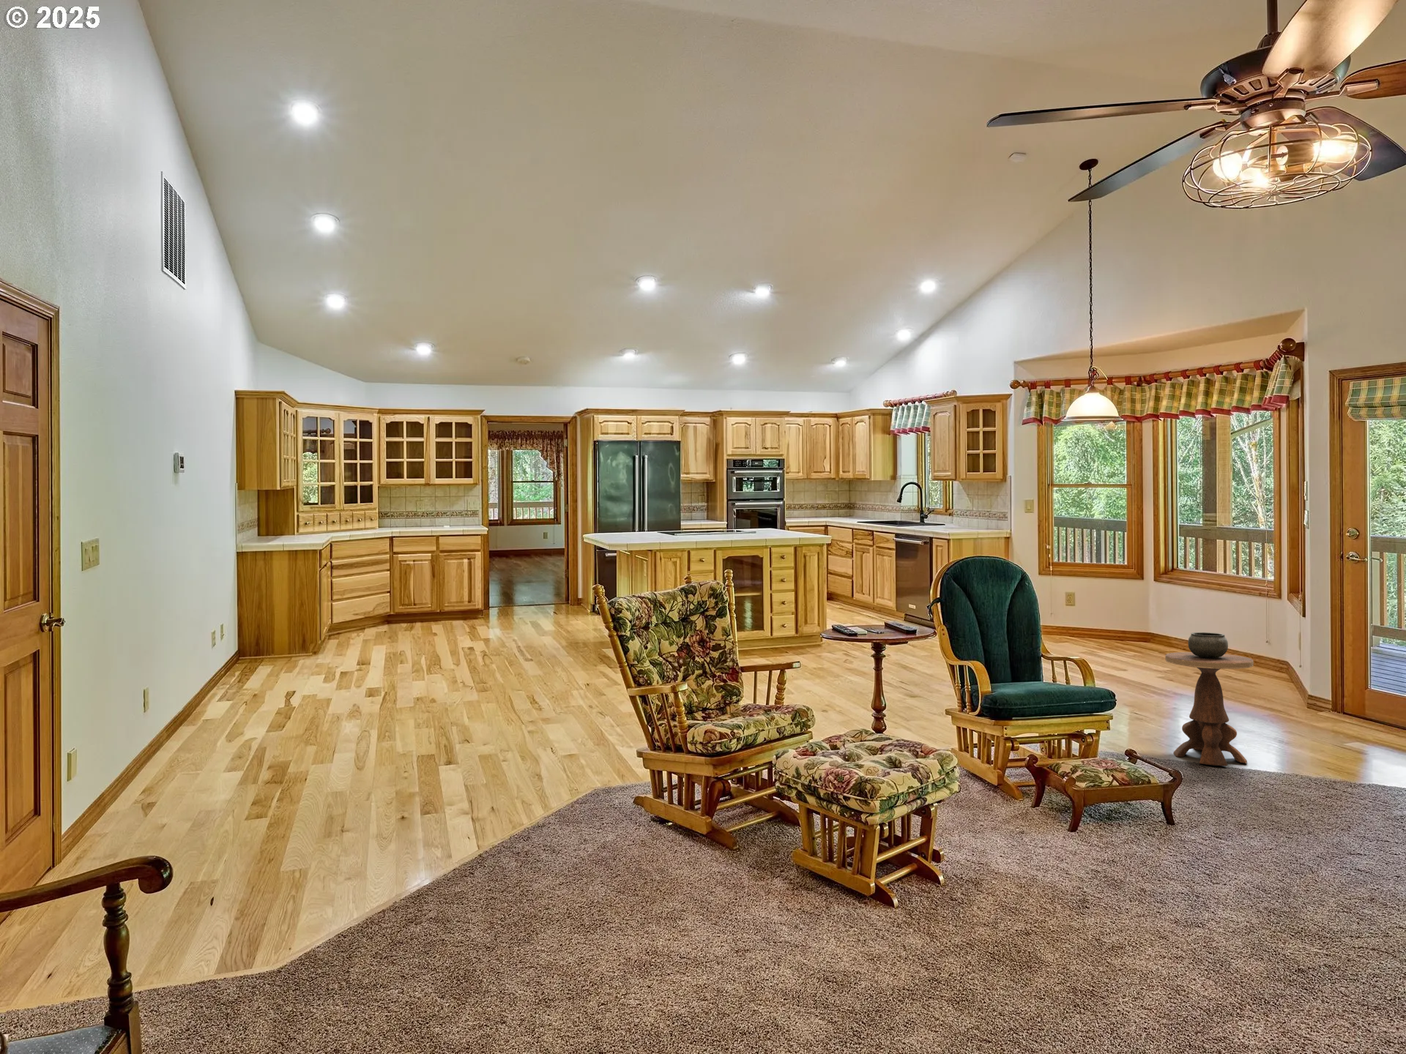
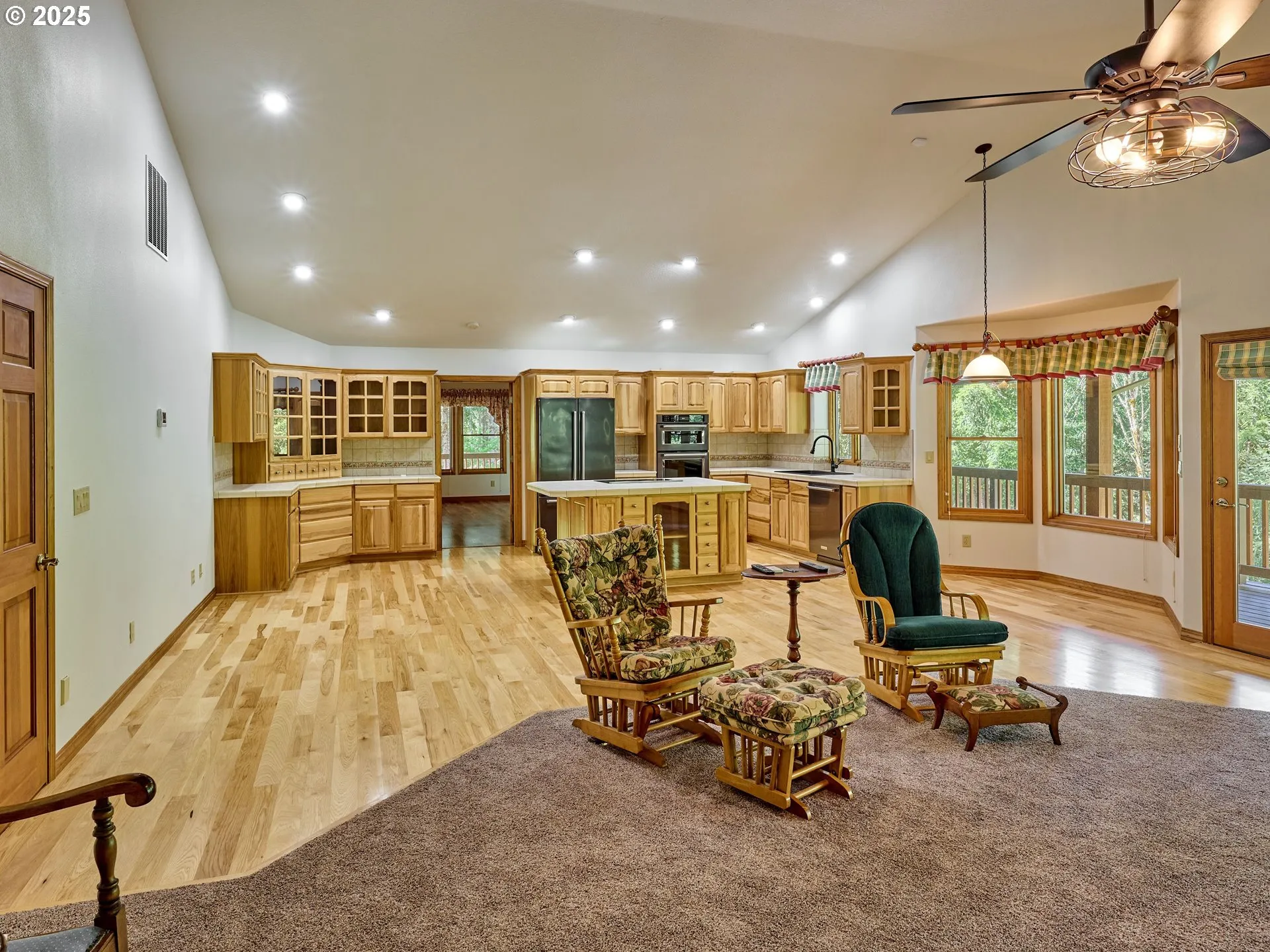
- side table (1208, 695)
